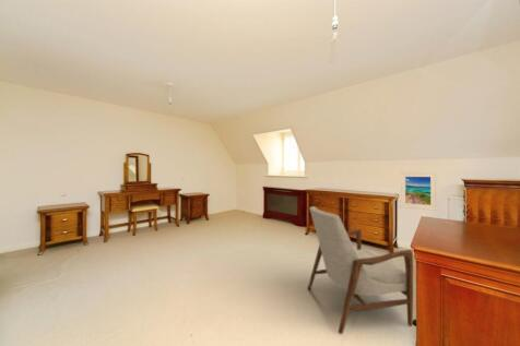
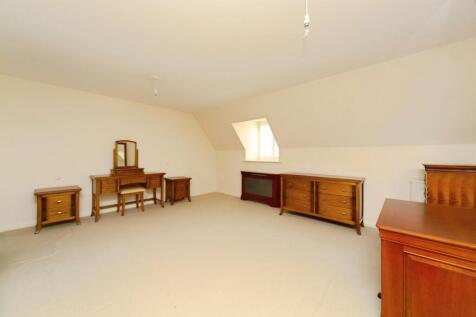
- armchair (353, 256)
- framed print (417, 190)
